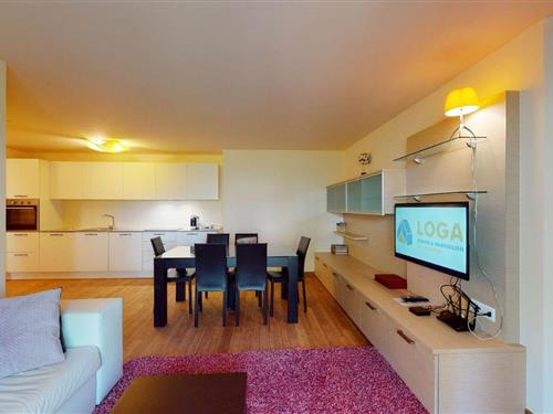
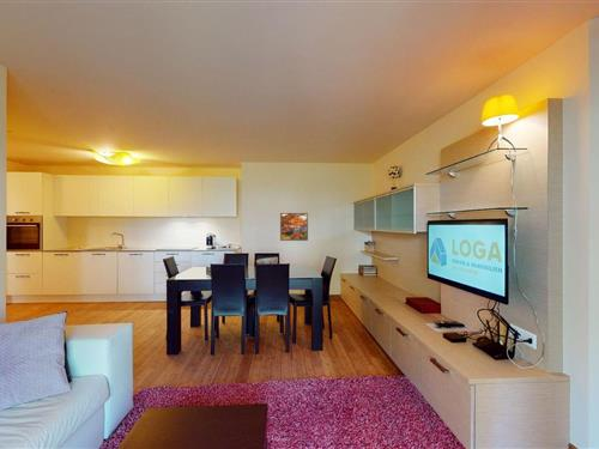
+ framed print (294, 226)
